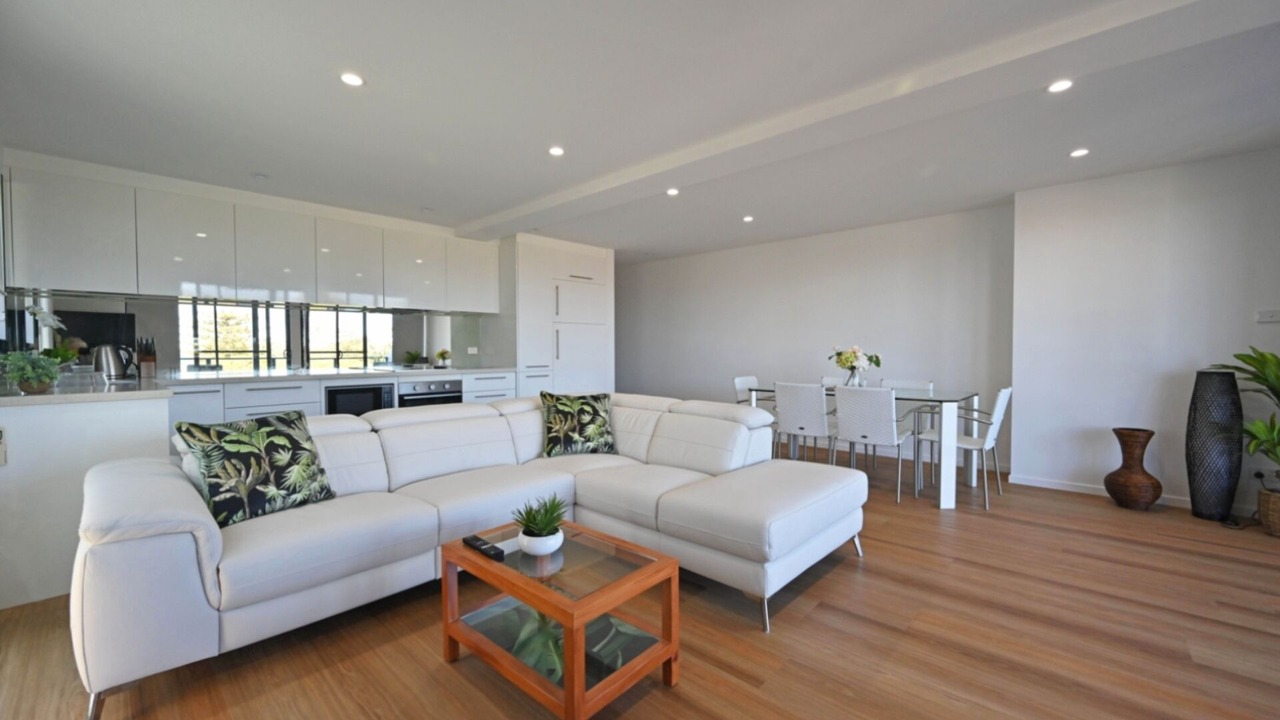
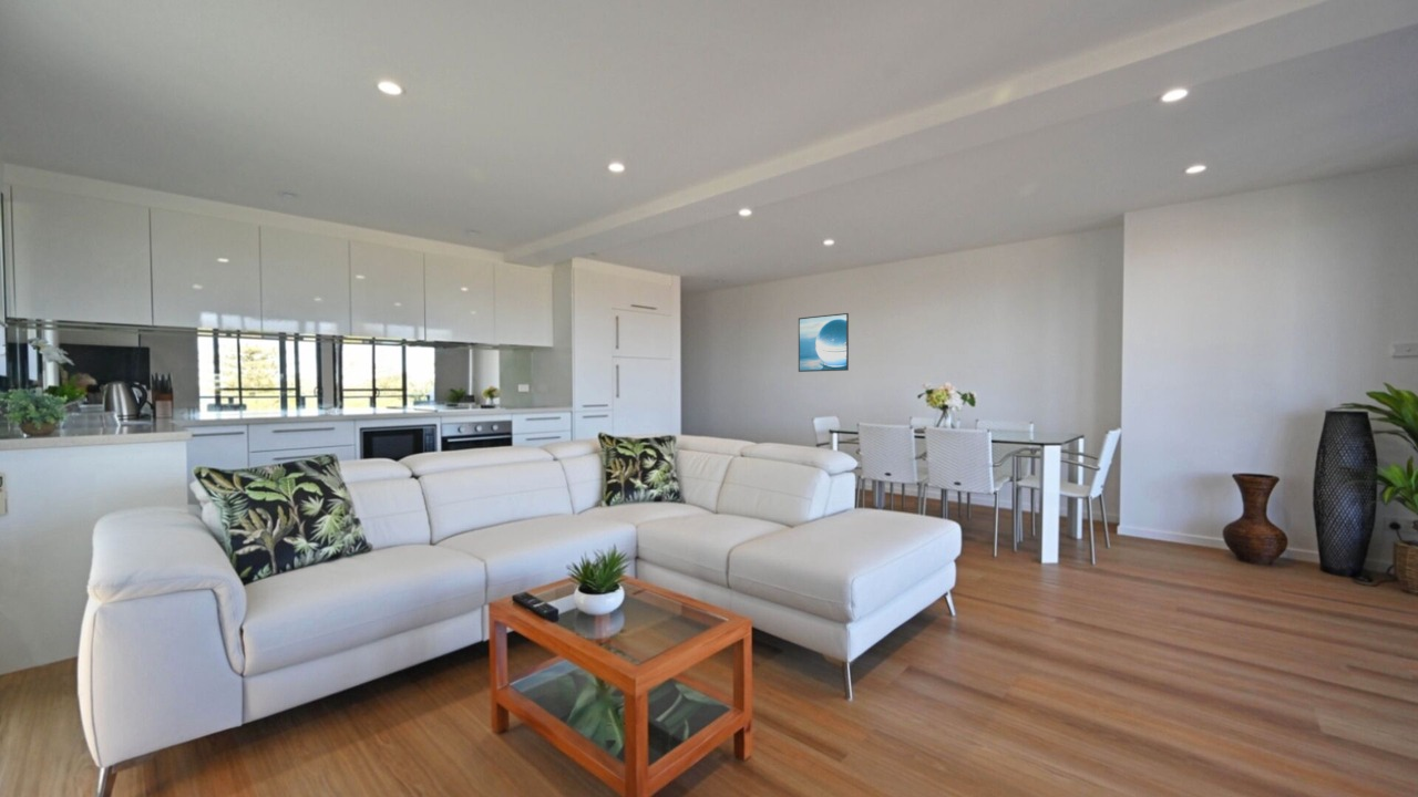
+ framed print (822, 343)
